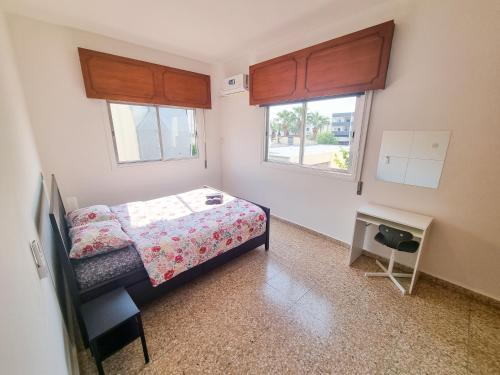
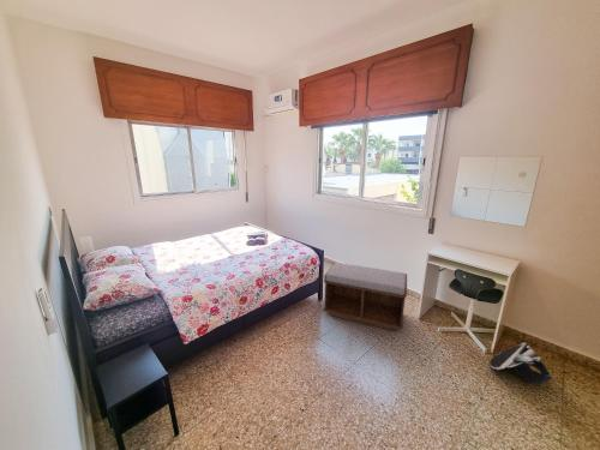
+ bag (521, 359)
+ bench (364, 293)
